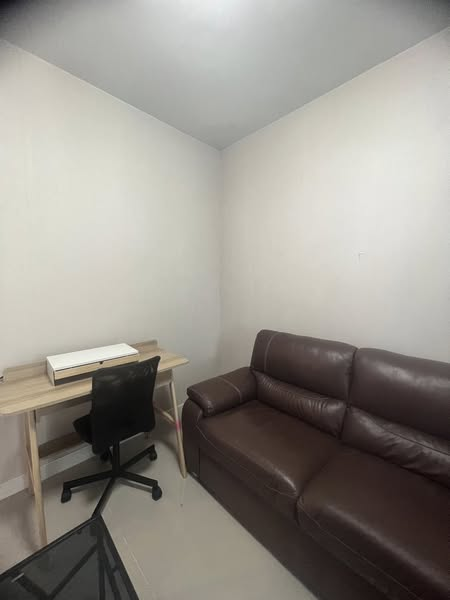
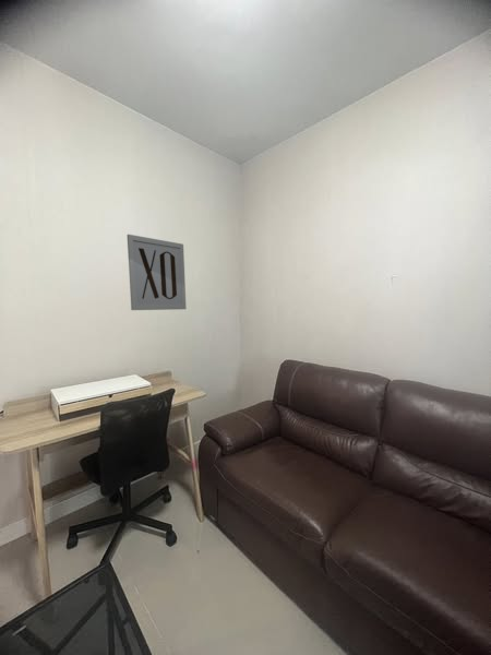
+ wall art (158, 274)
